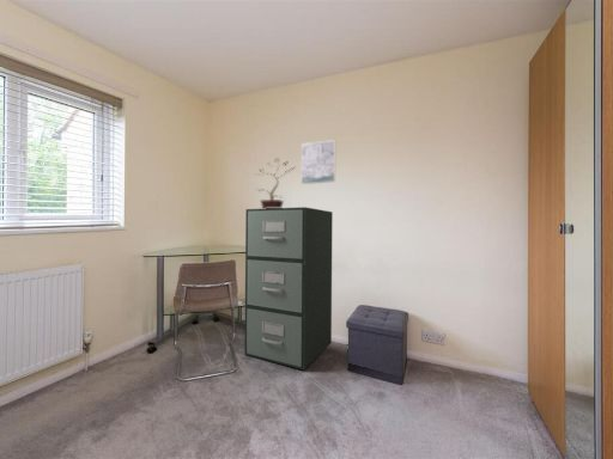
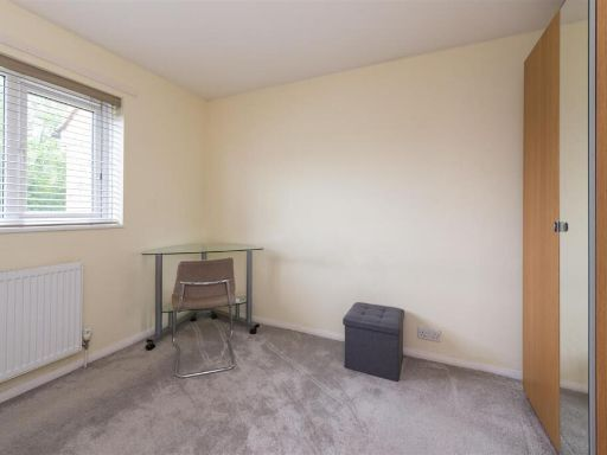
- filing cabinet (289, 280)
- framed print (317, 161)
- potted plant (277, 182)
